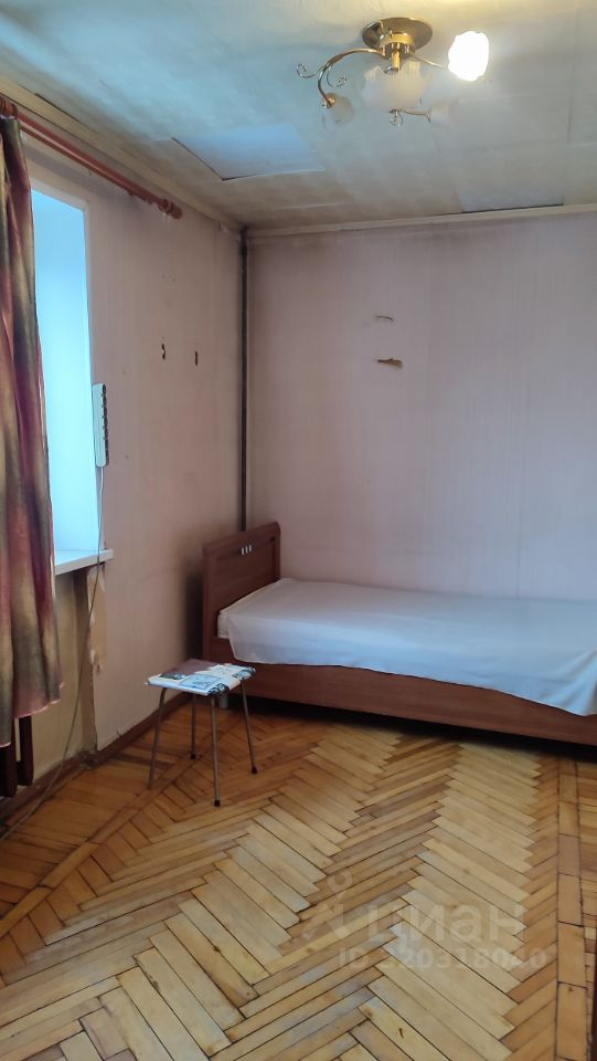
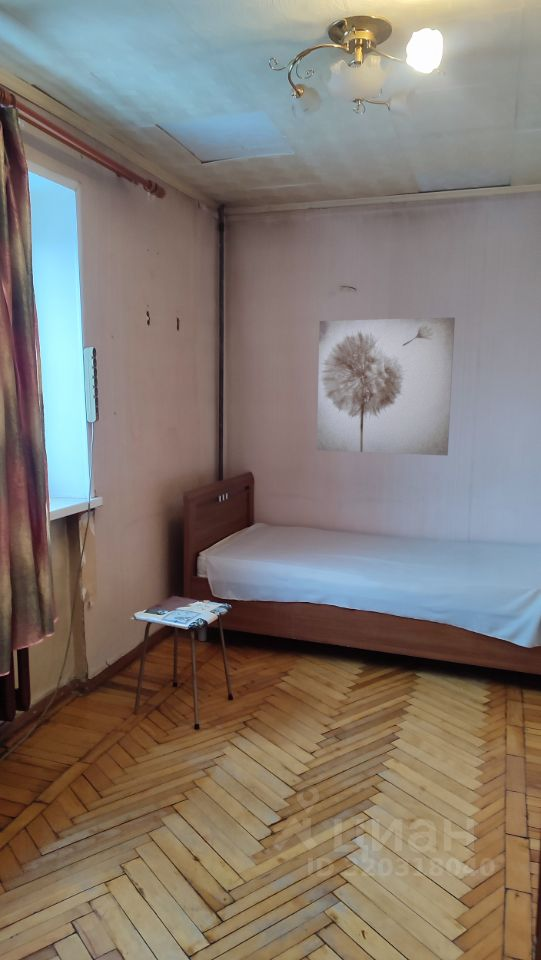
+ wall art (382, 387)
